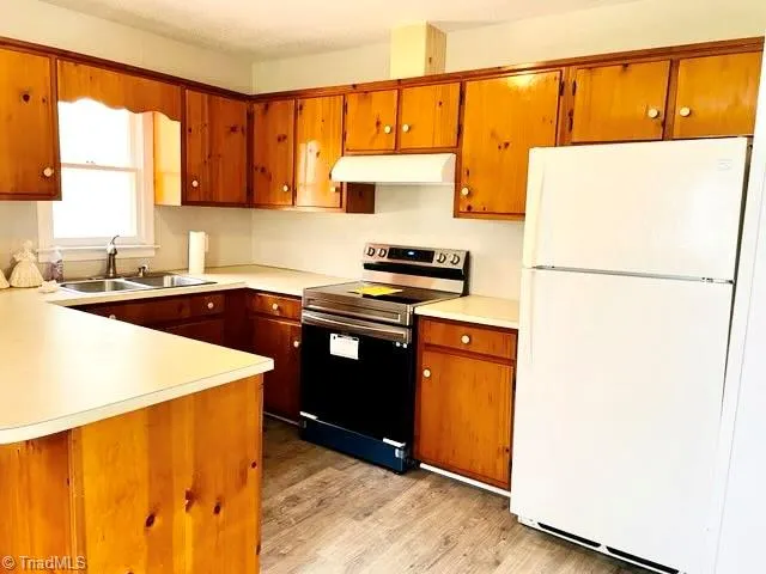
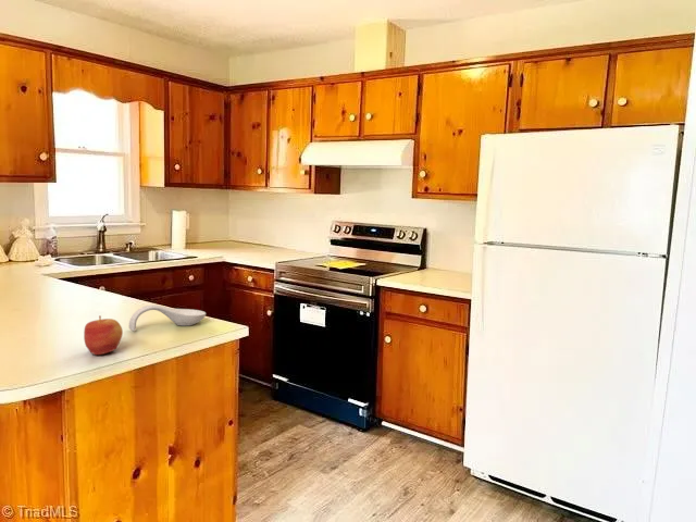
+ spoon rest (169, 314)
+ apple (103, 333)
